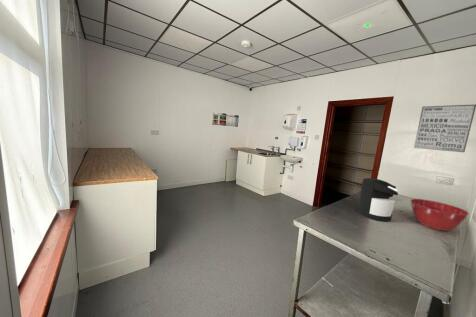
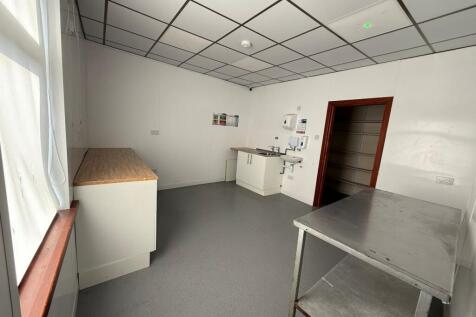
- coffee maker (378, 197)
- mixing bowl (435, 215)
- wall art (442, 128)
